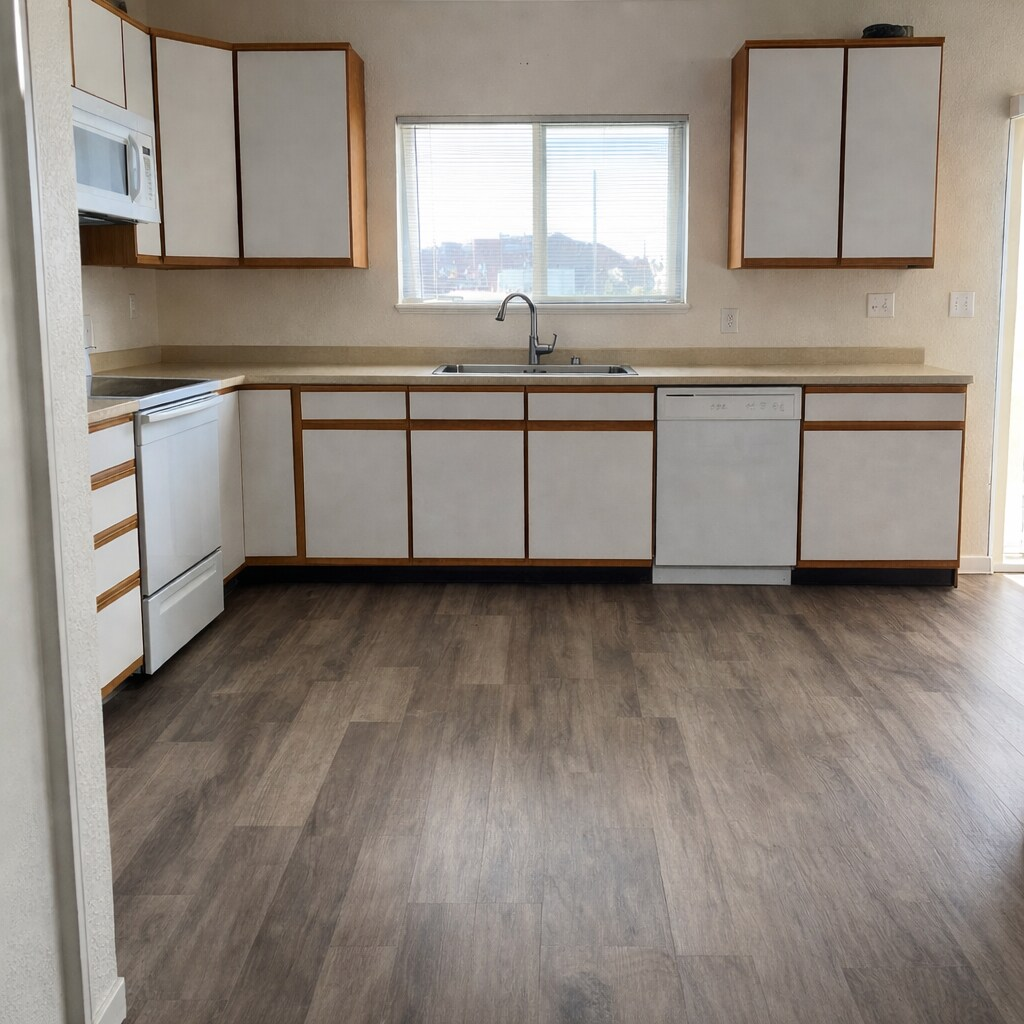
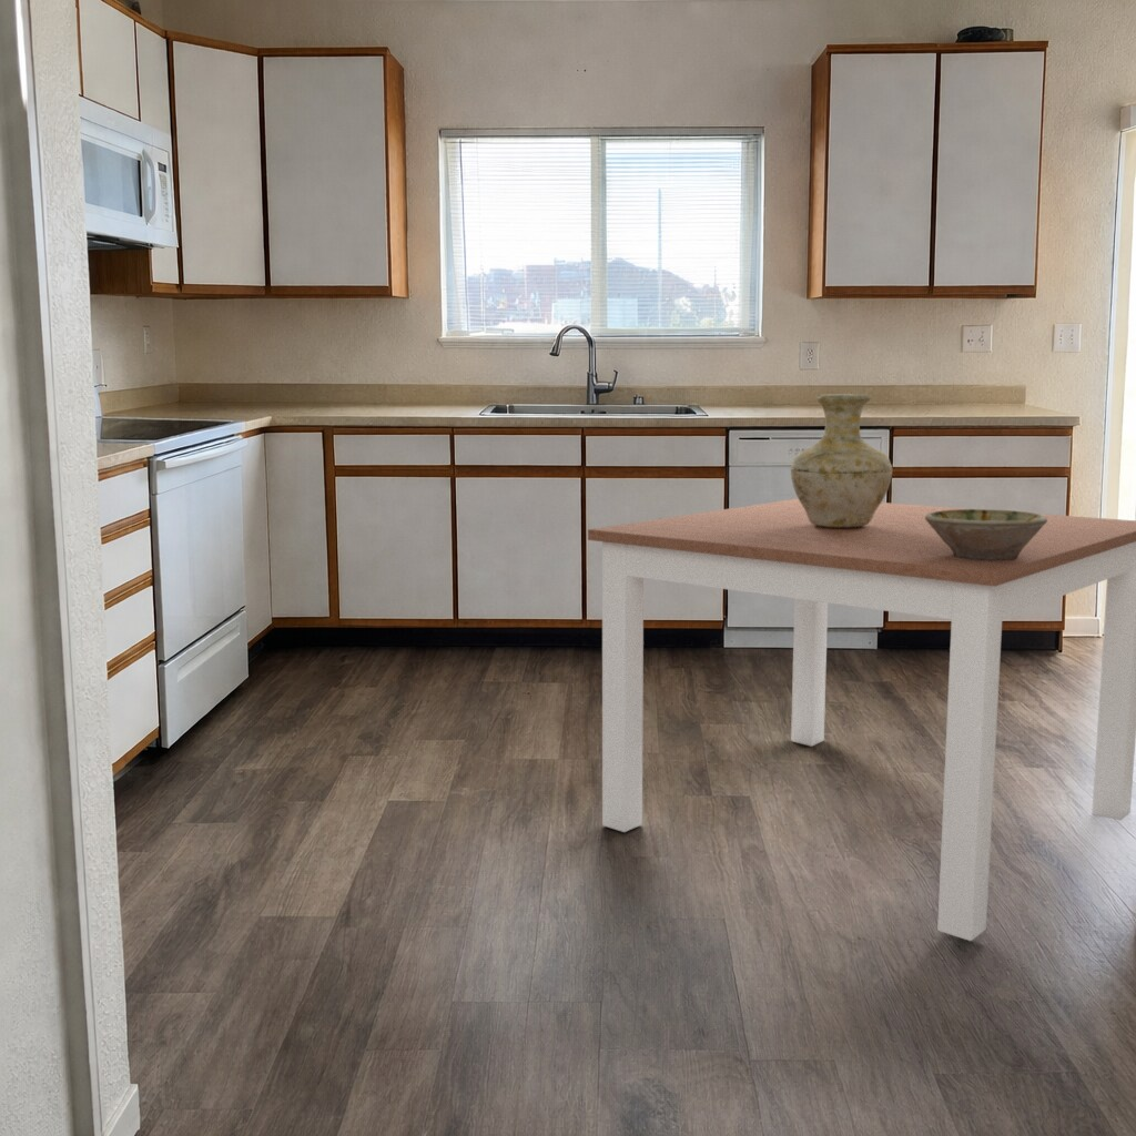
+ bowl (984, 534)
+ dining table (825, 667)
+ vase (841, 459)
